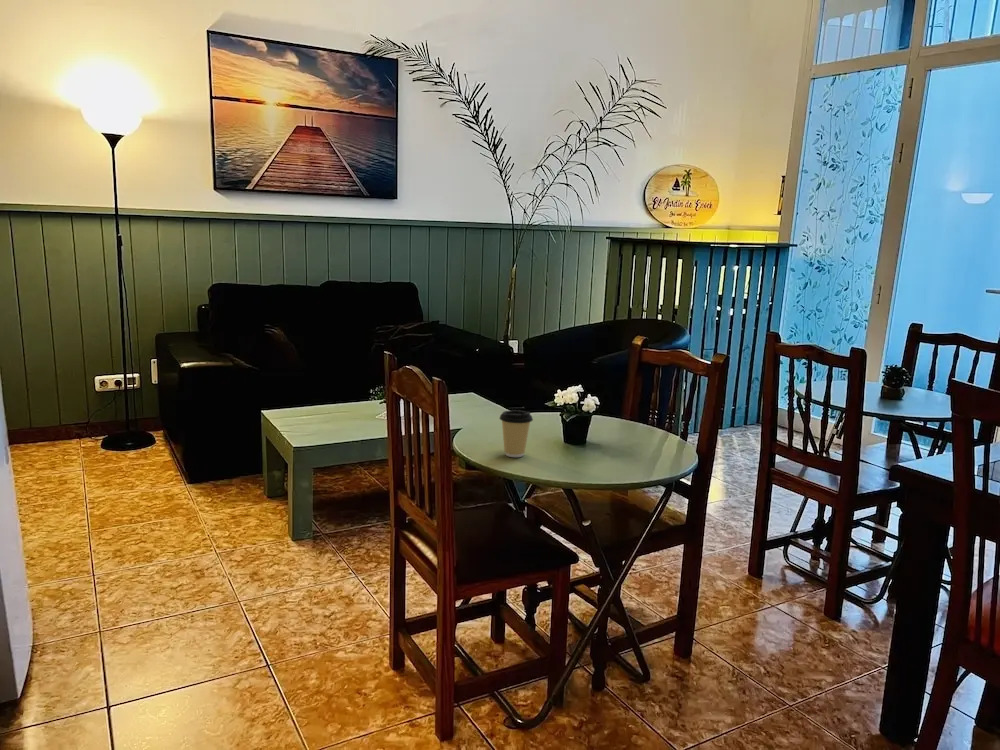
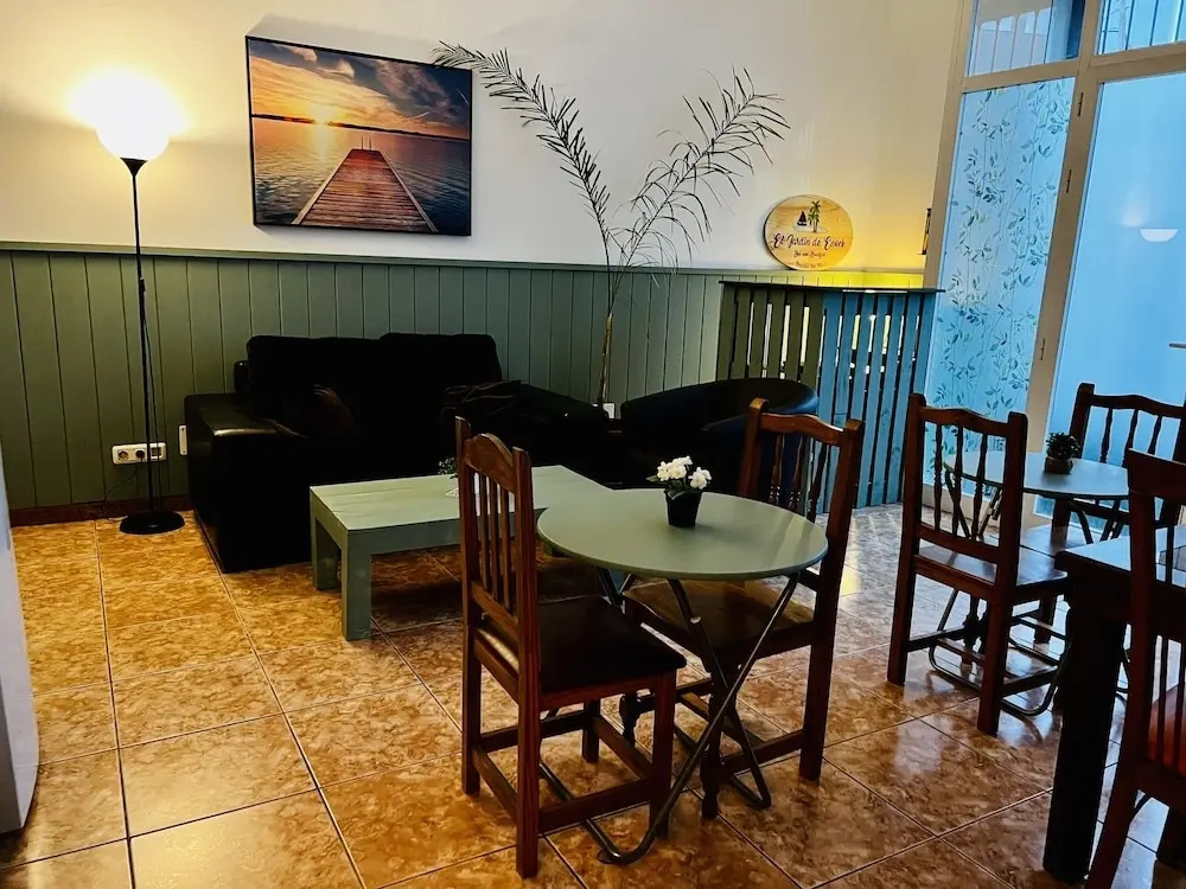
- coffee cup (515, 433)
